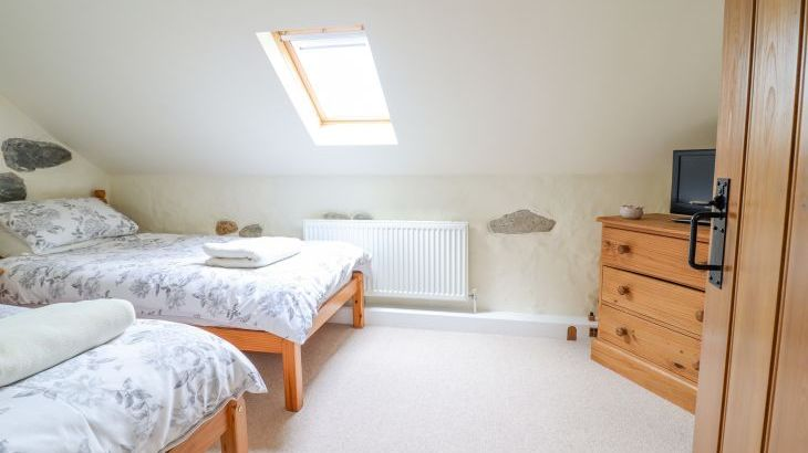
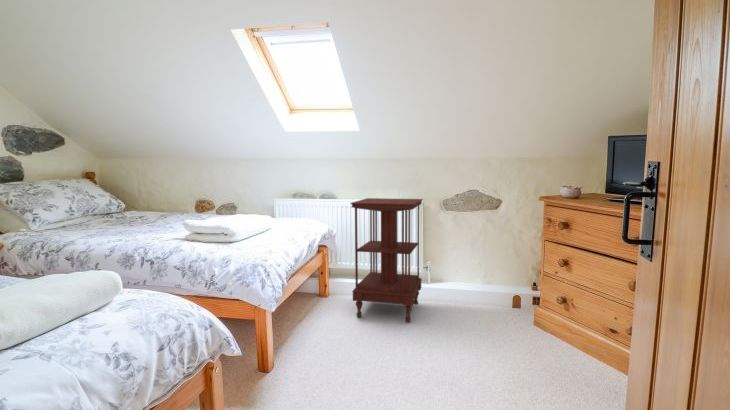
+ side table (388, 256)
